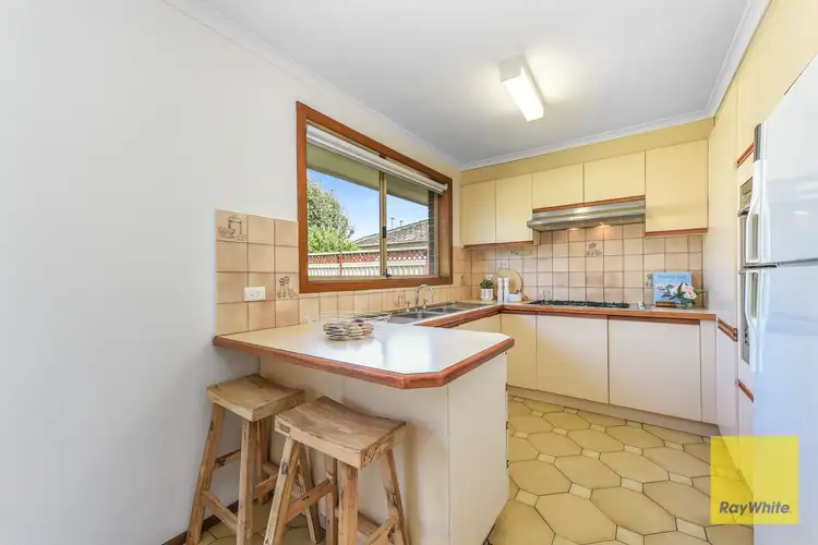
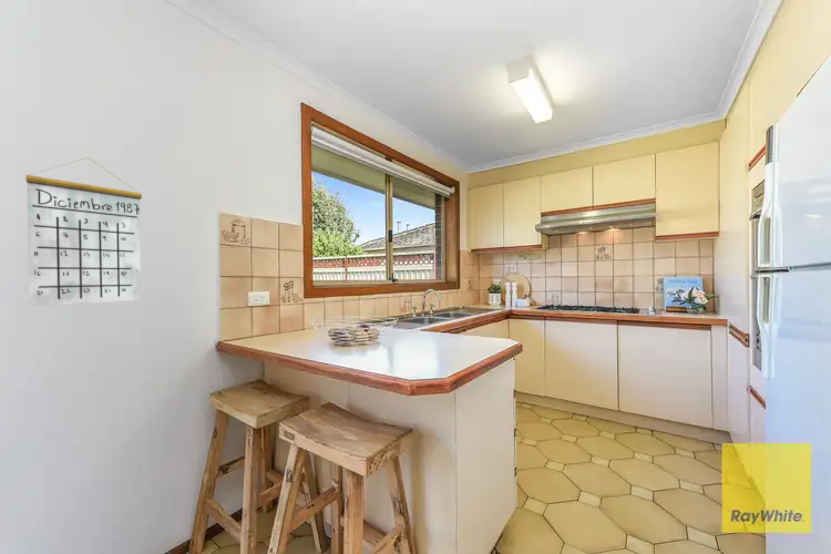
+ calendar (90, 229)
